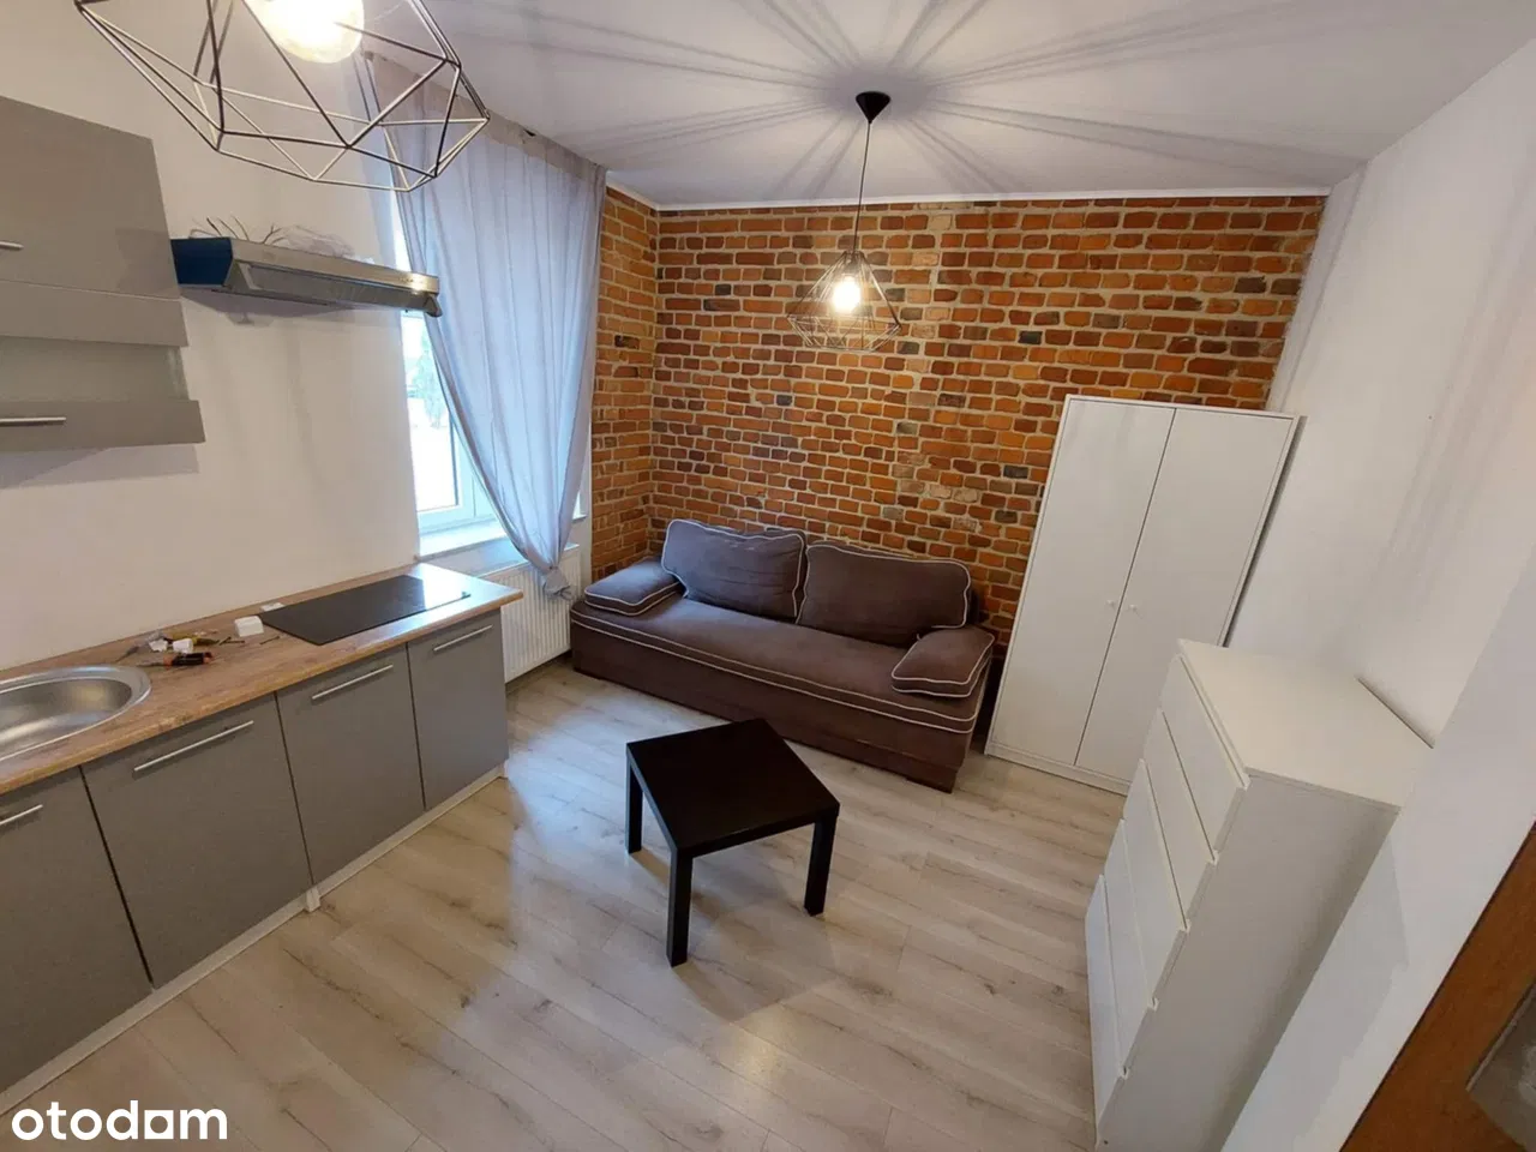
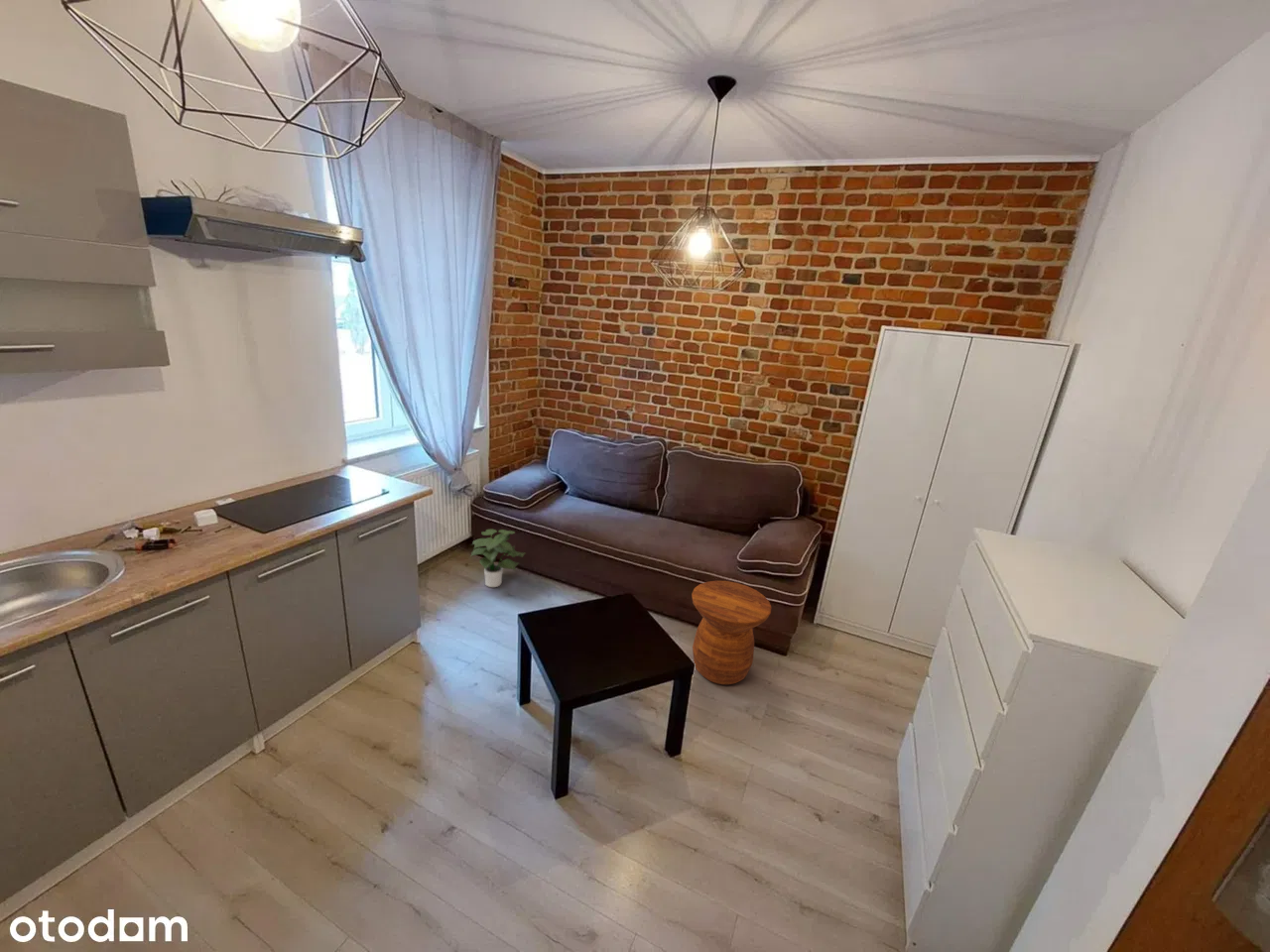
+ side table (725, 635)
+ potted plant (494, 557)
